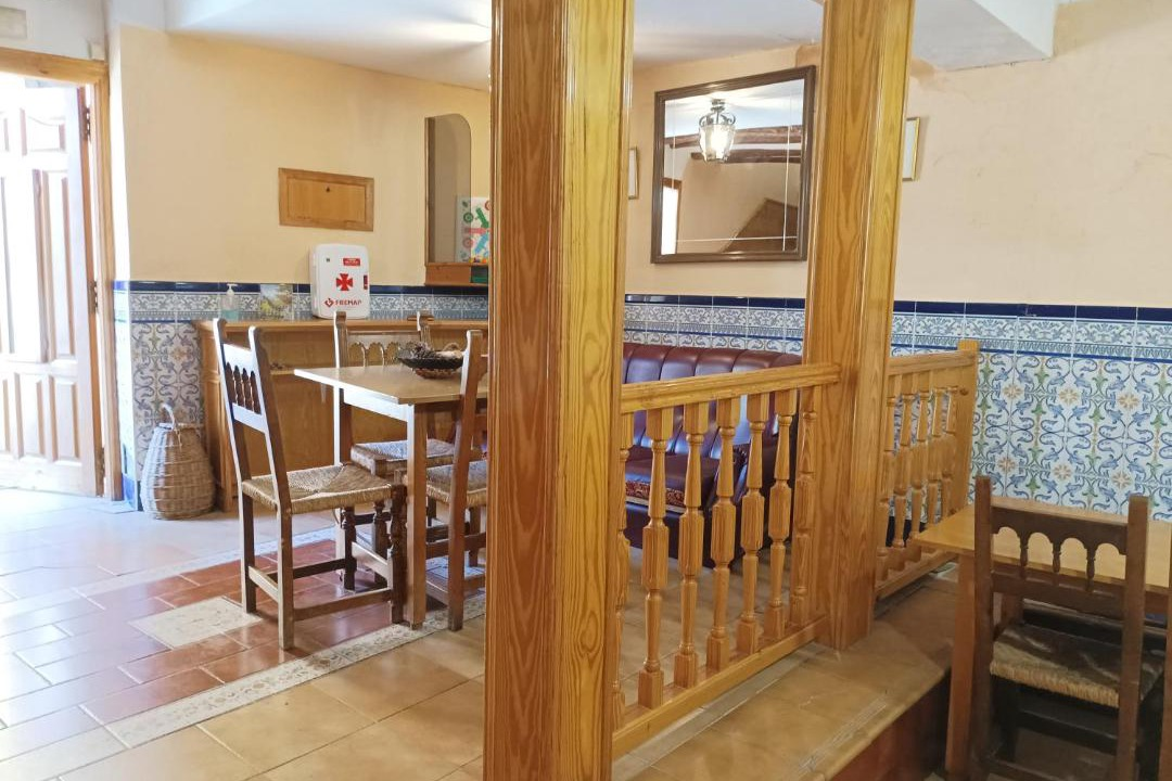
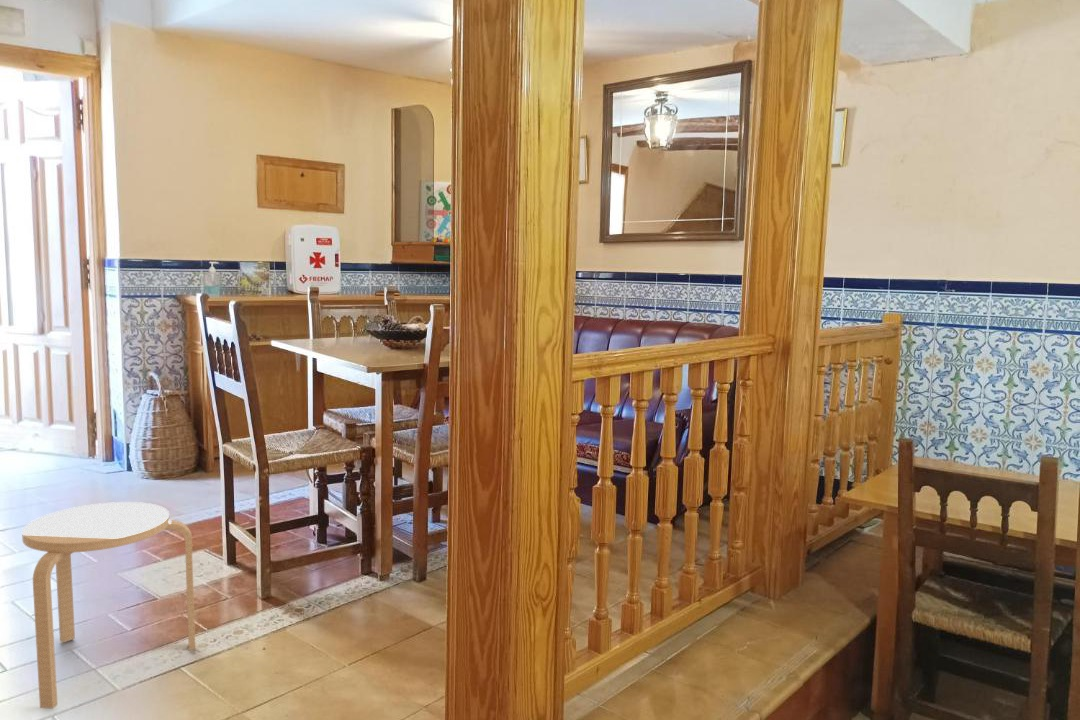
+ stool (72, 591)
